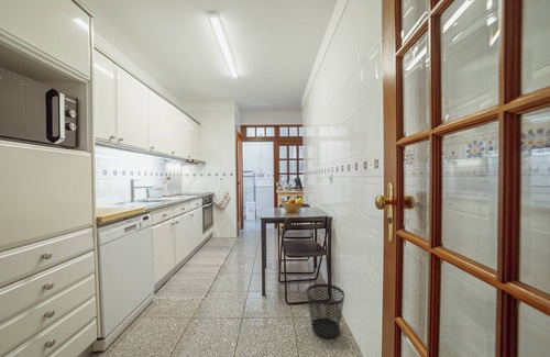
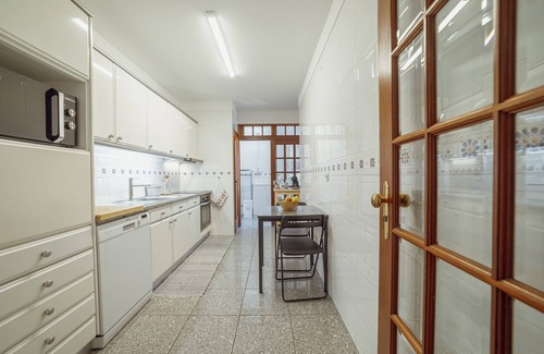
- wastebasket (324, 311)
